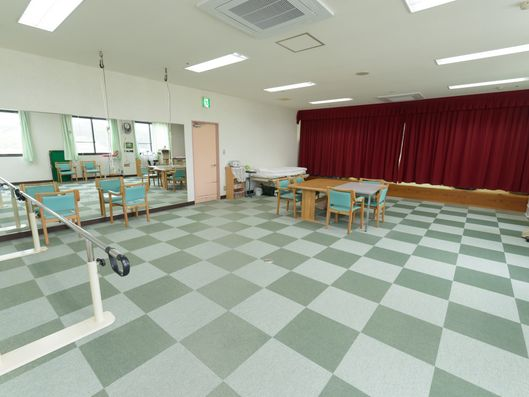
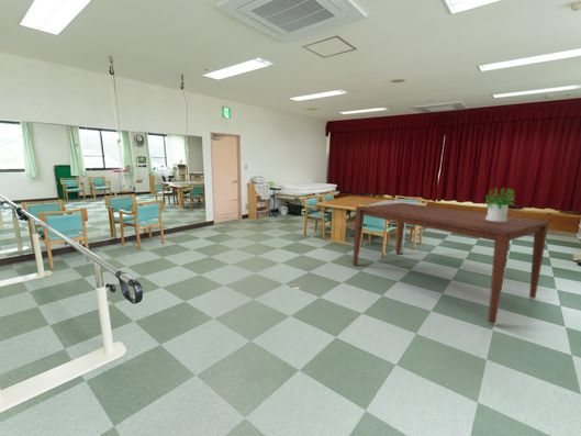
+ potted plant (500, 203)
+ dining table (439, 230)
